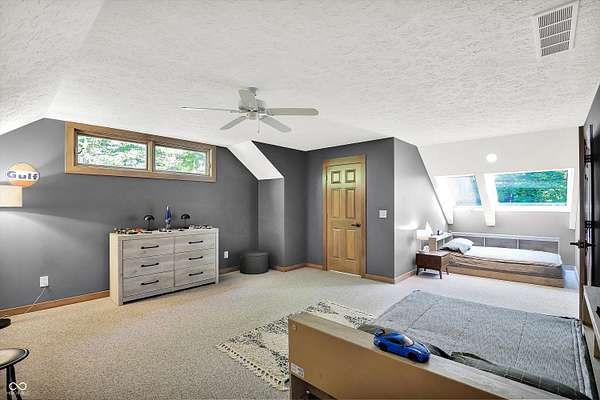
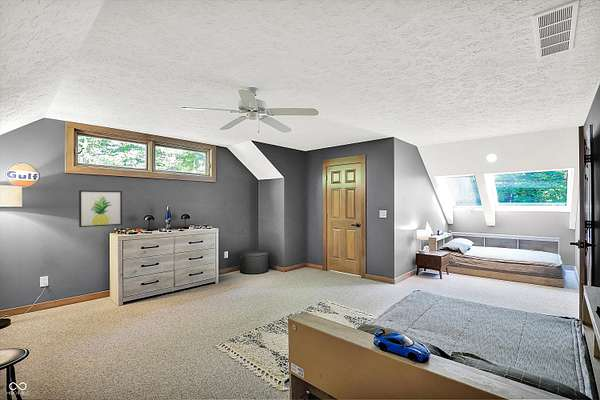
+ wall art (101, 208)
